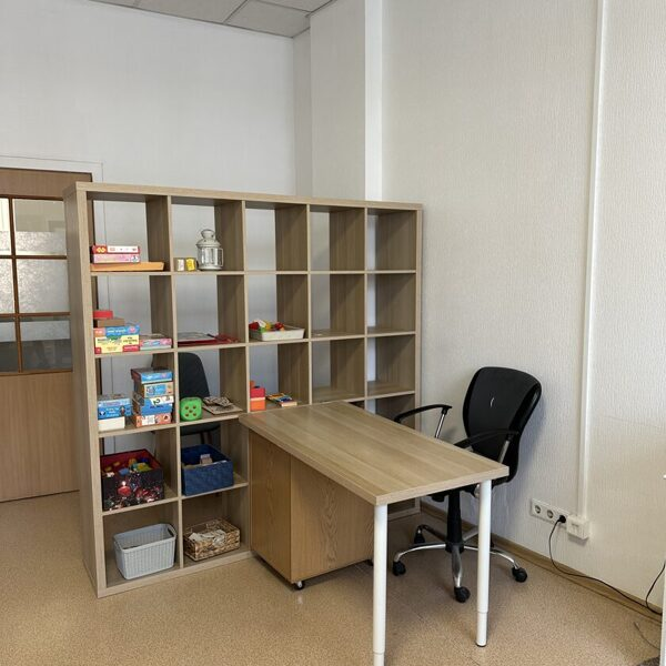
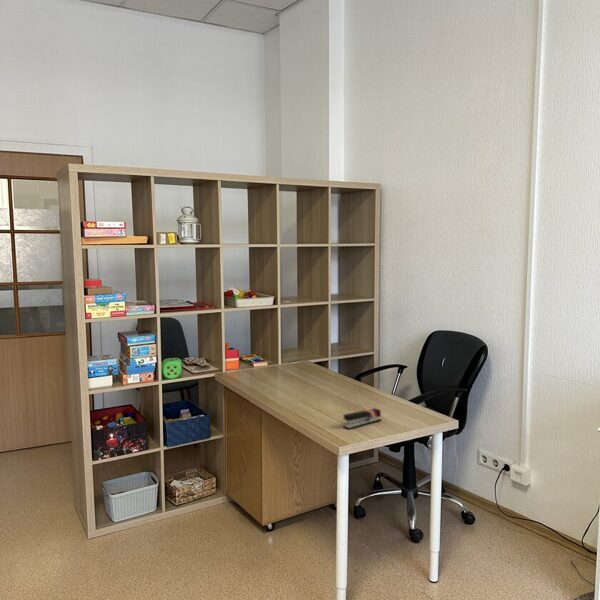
+ stapler (362, 417)
